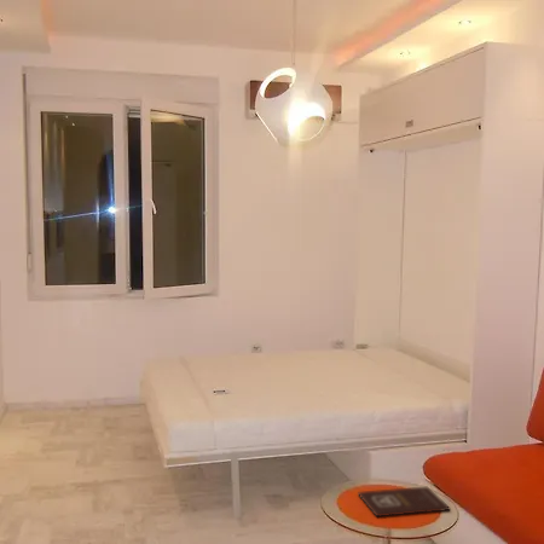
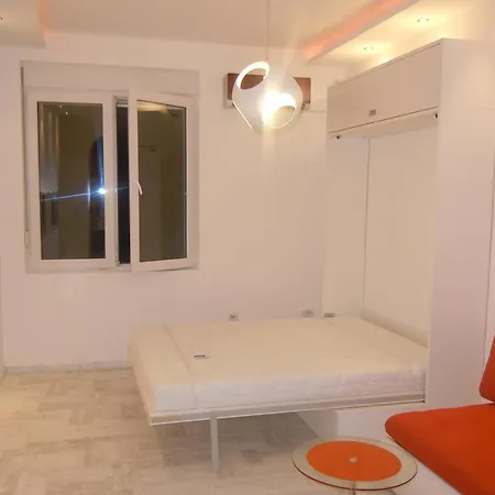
- book (403, 500)
